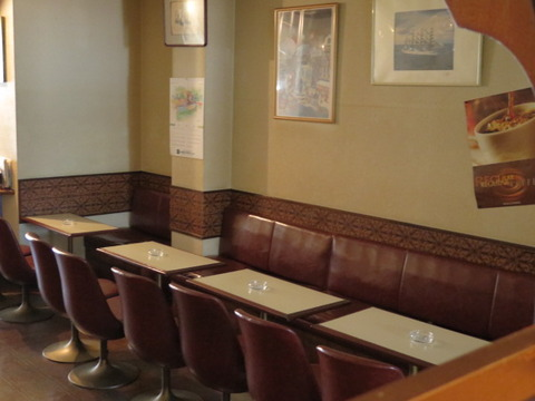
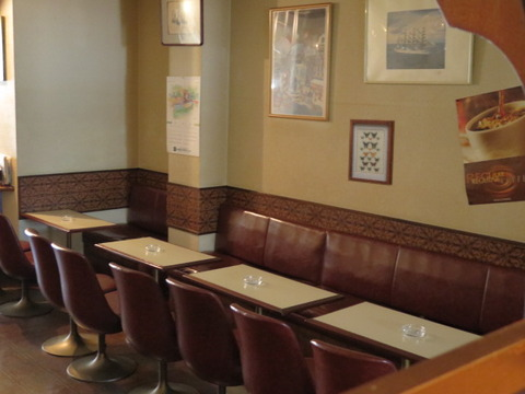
+ wall art (370, 151)
